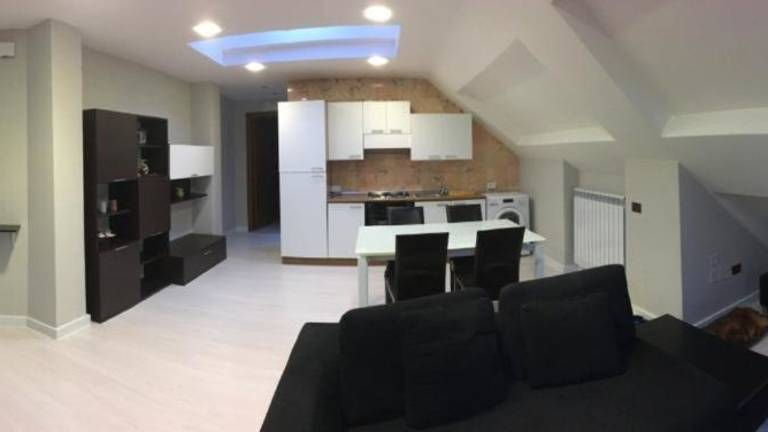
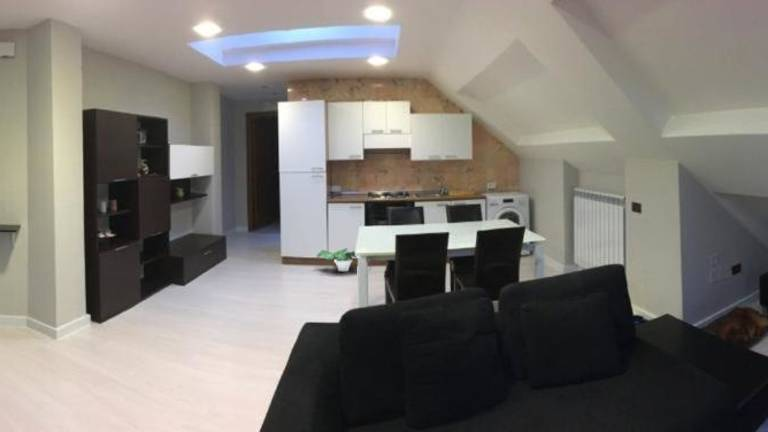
+ potted plant (340, 260)
